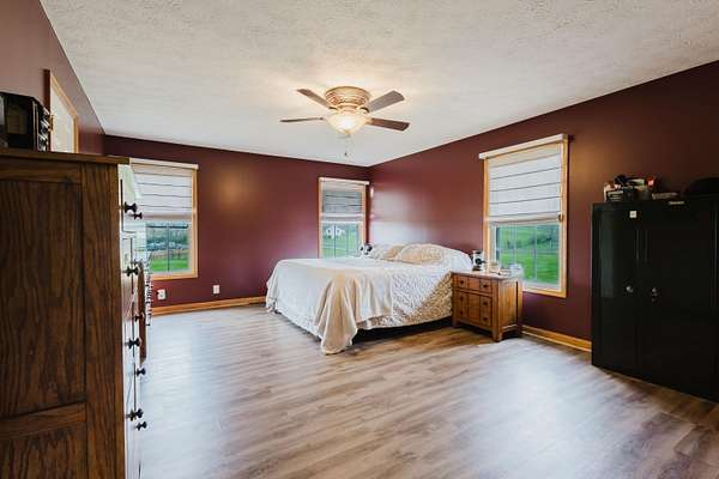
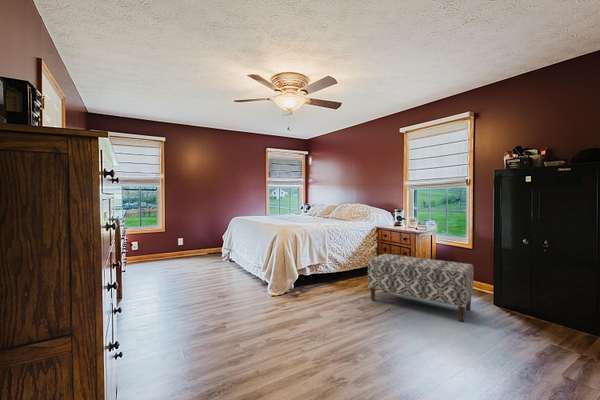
+ bench (418, 283)
